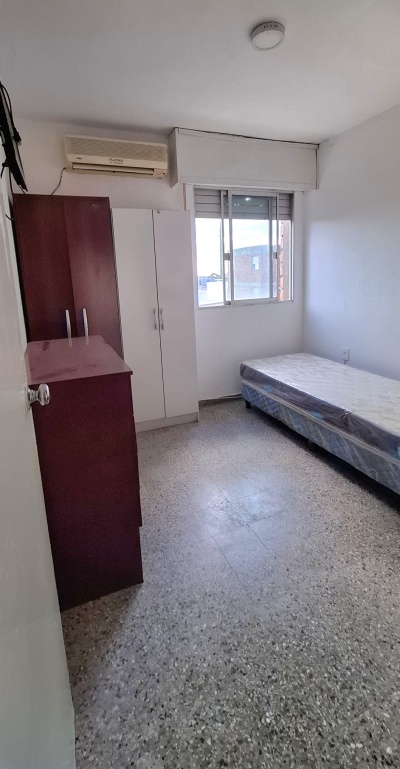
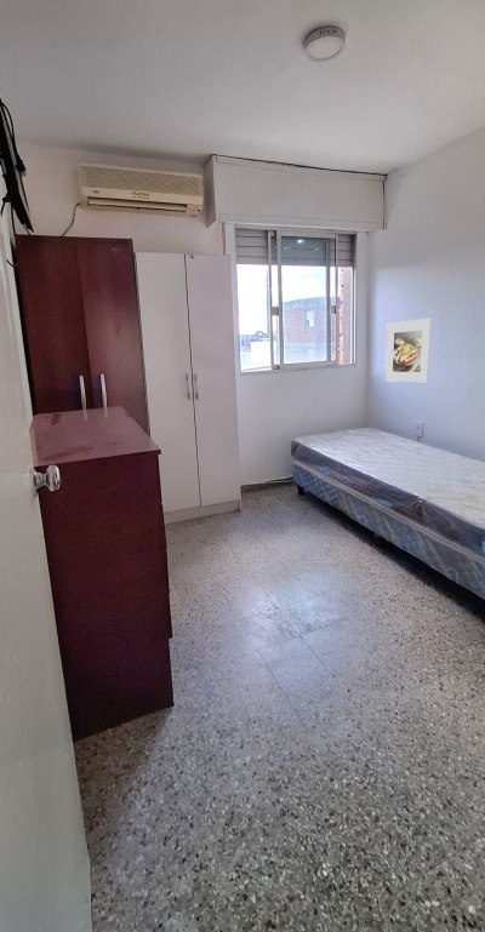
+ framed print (406, 351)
